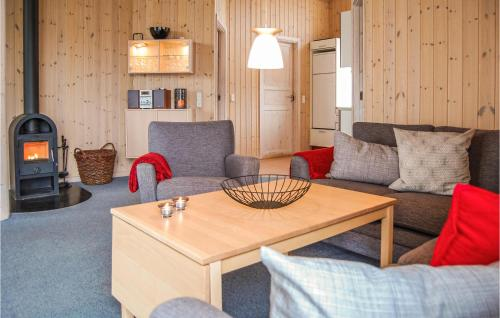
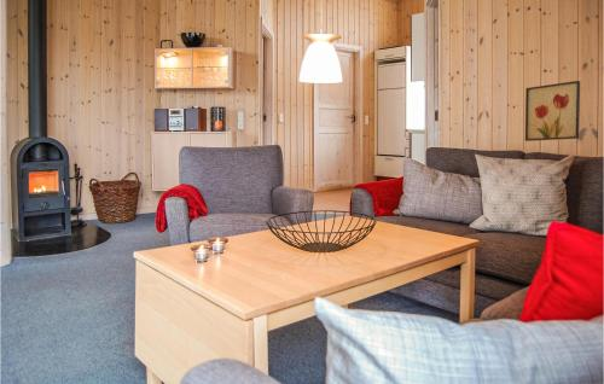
+ wall art (552, 112)
